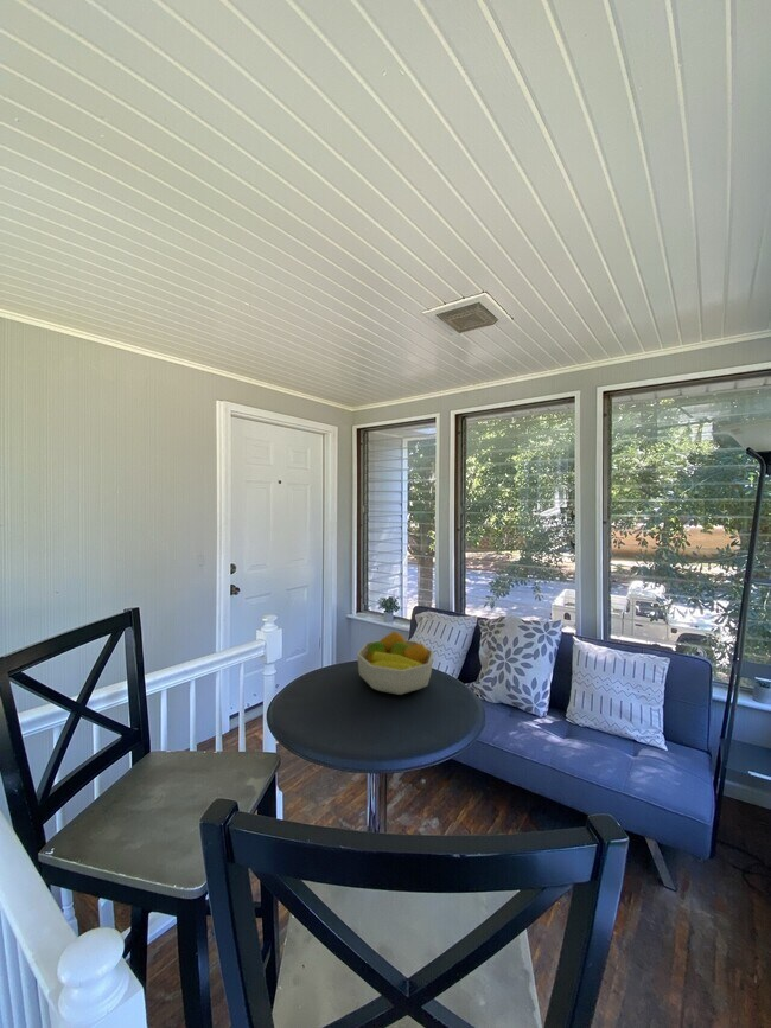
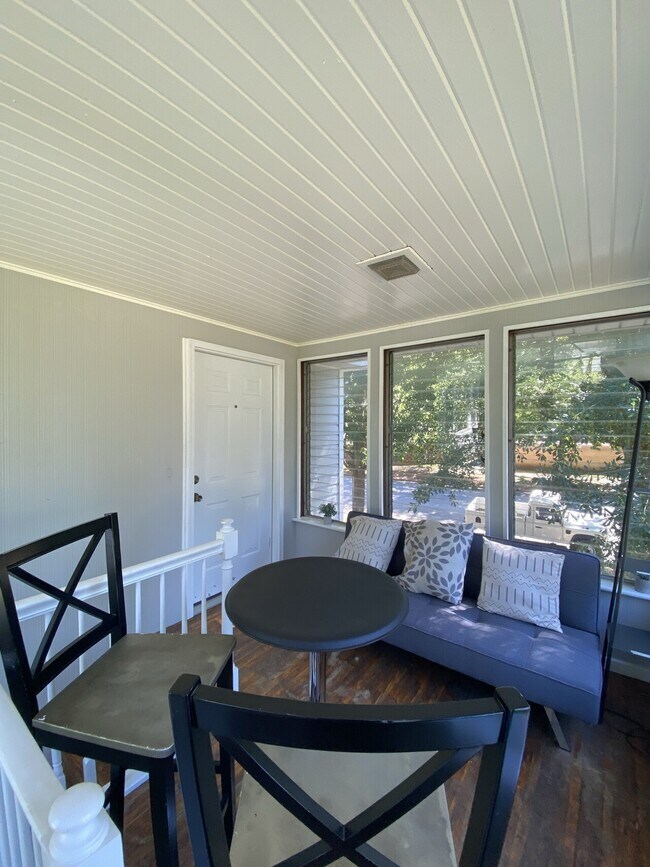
- fruit bowl (395, 659)
